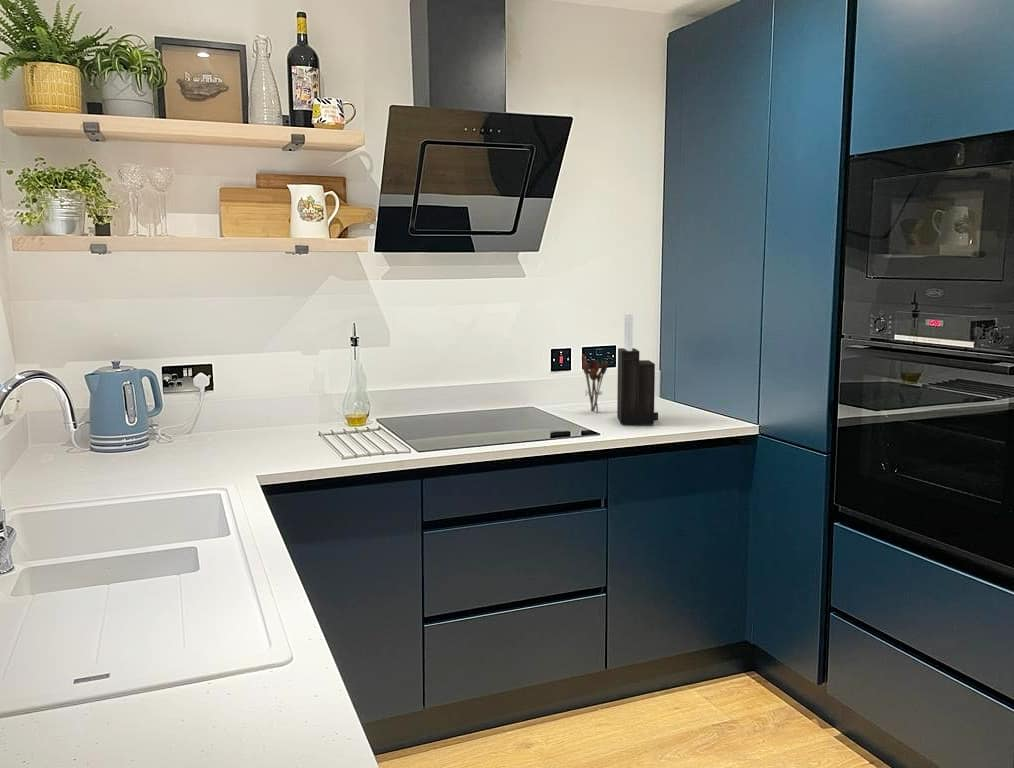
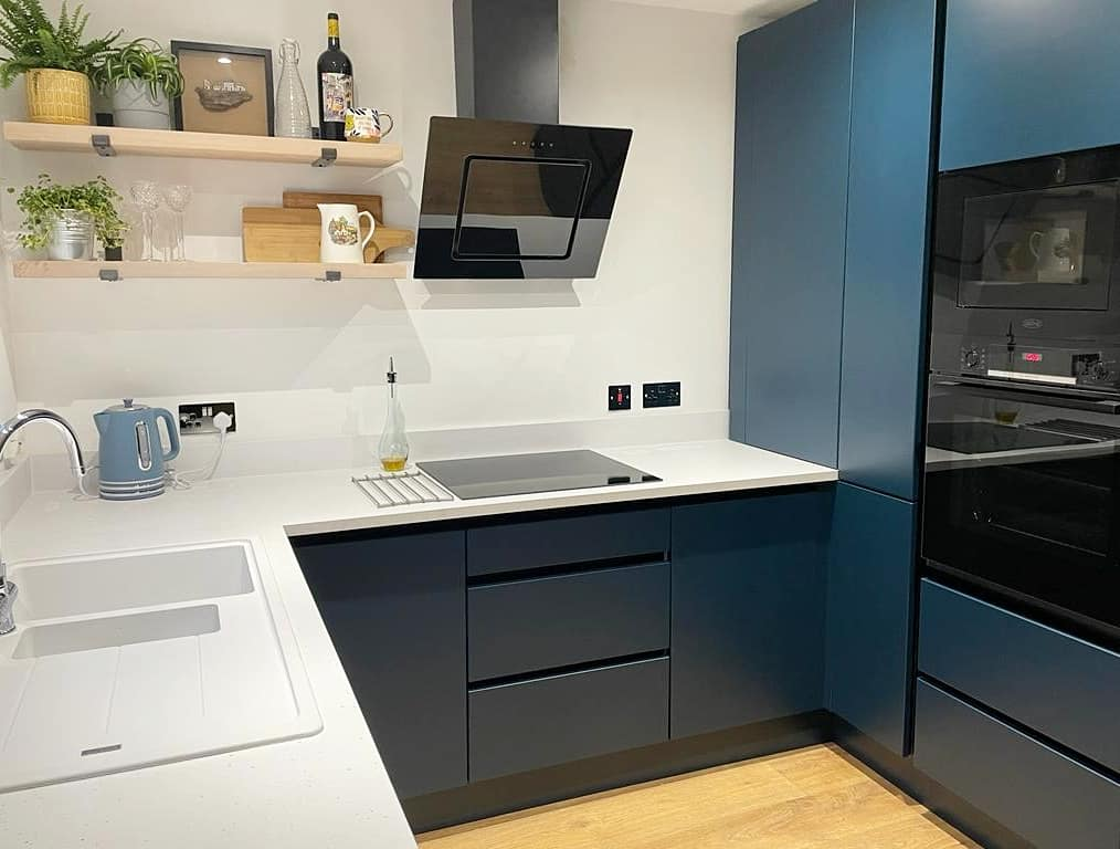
- knife block (639, 367)
- utensil holder (592, 383)
